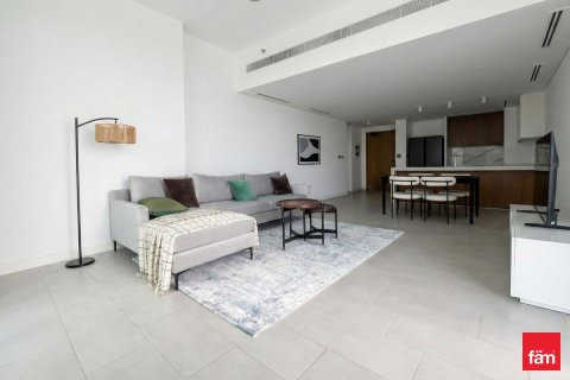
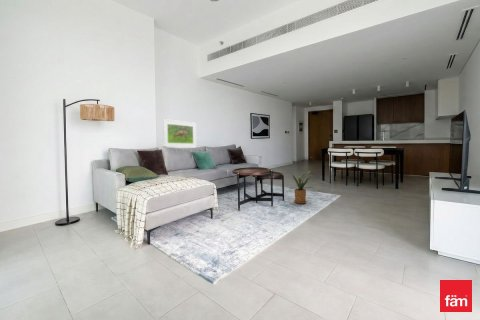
+ house plant (300, 186)
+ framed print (180, 134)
